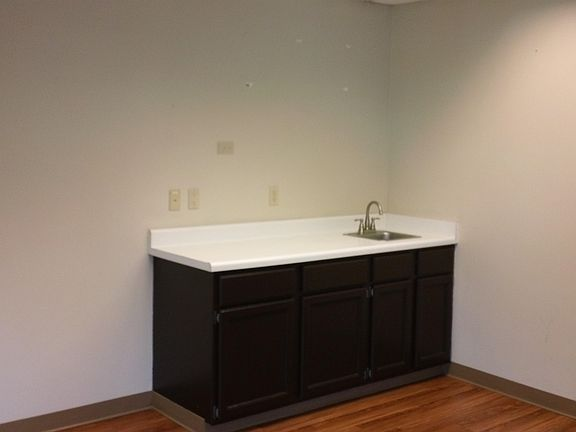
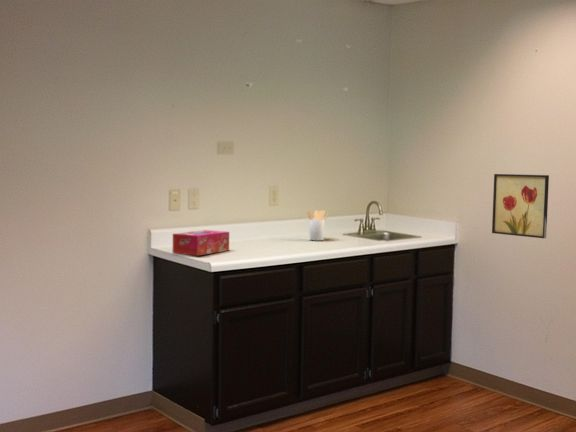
+ wall art (520, 205)
+ utensil holder (317, 224)
+ tissue box (201, 242)
